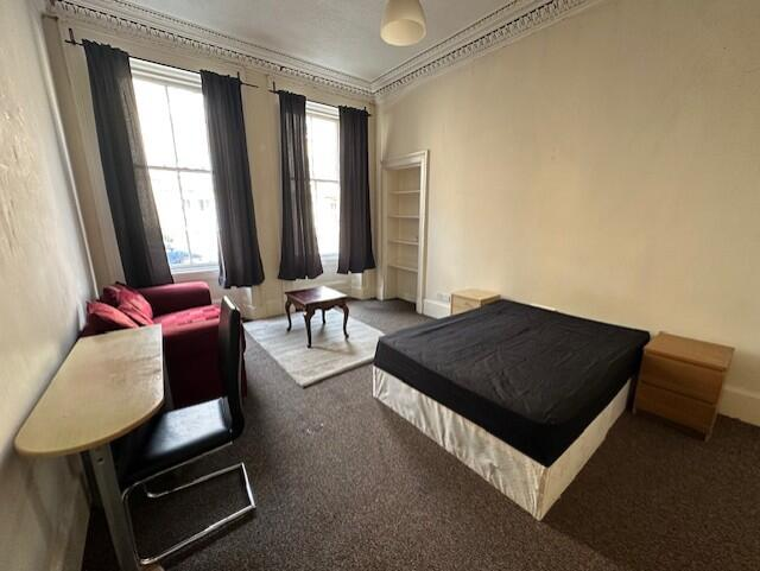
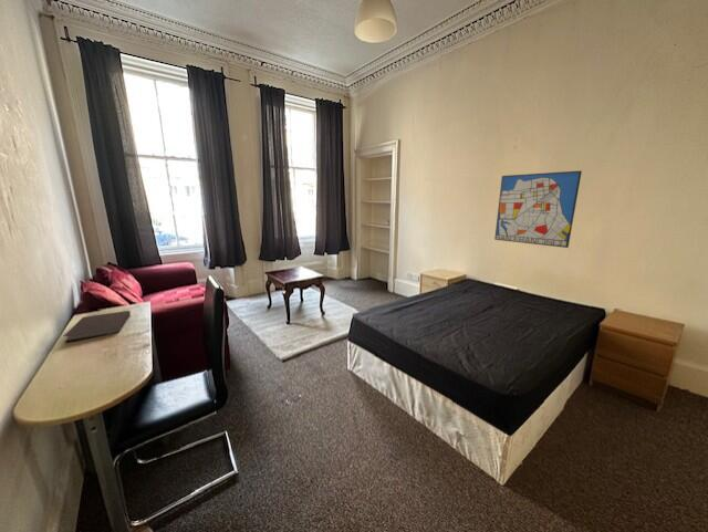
+ notebook (100, 324)
+ wall art (532, 209)
